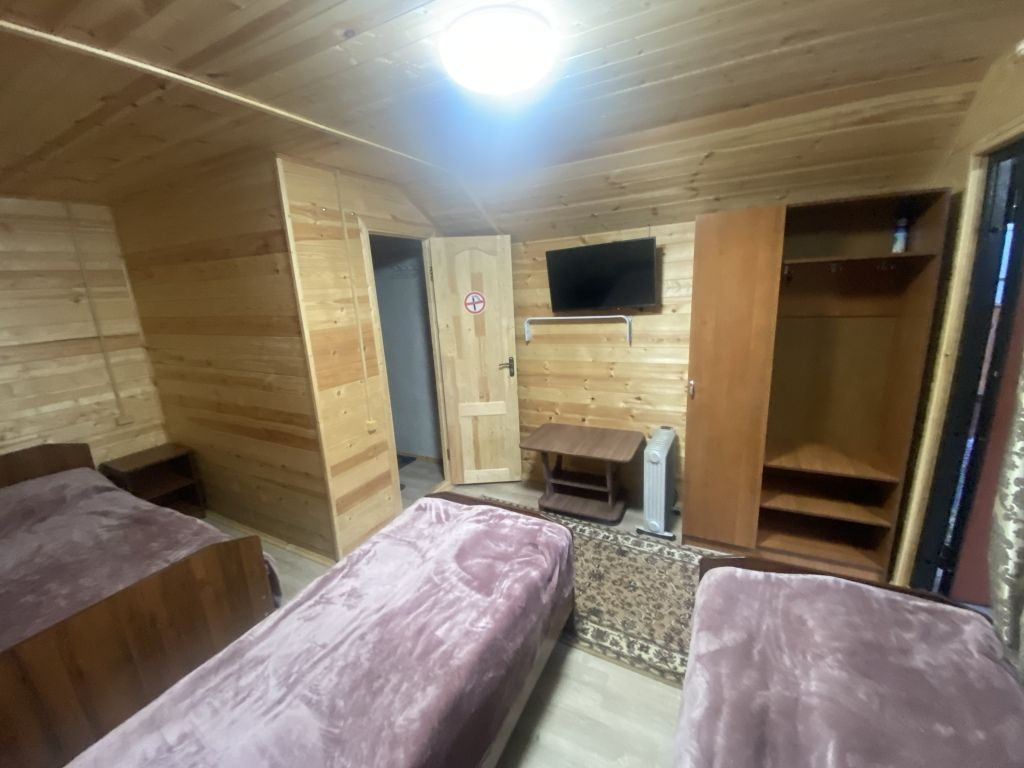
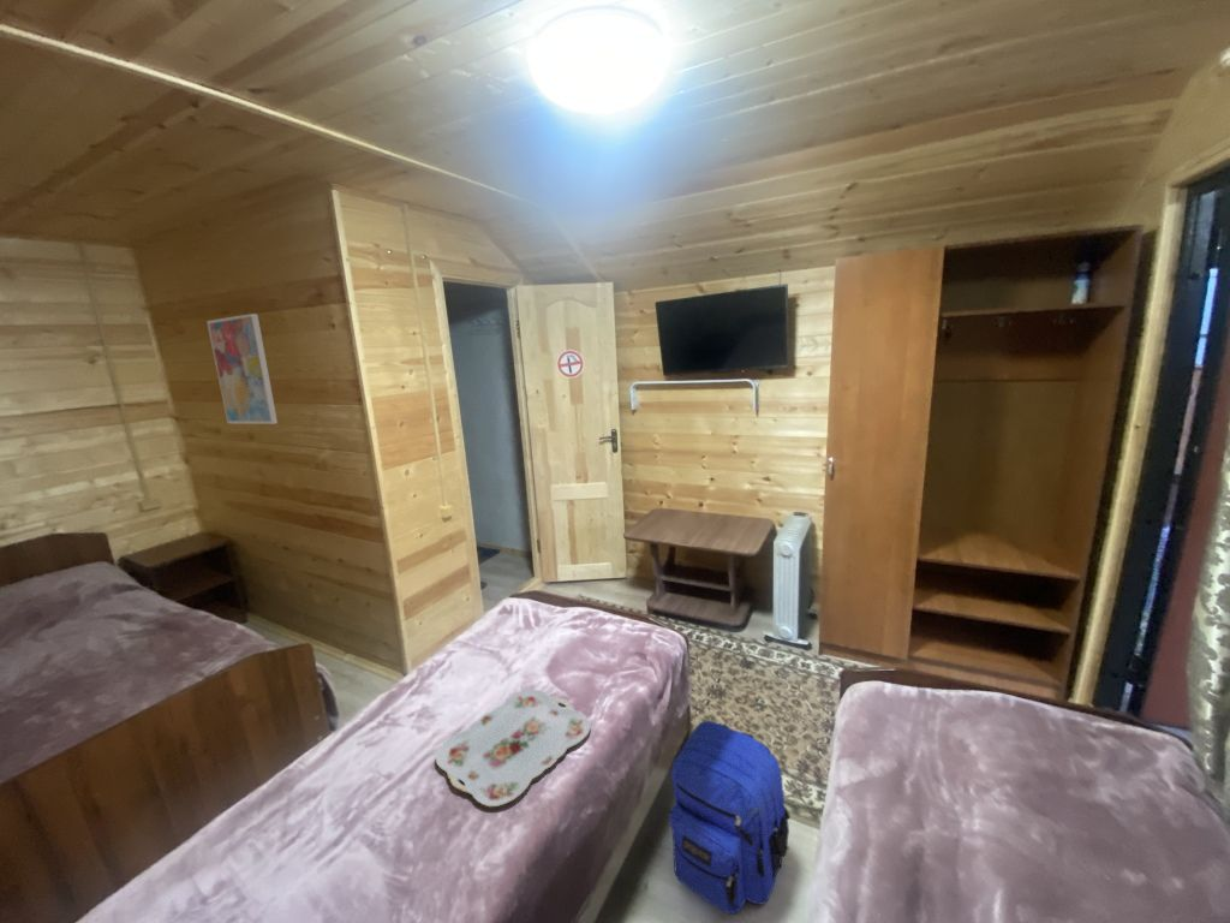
+ wall art (241, 371)
+ serving tray (515, 740)
+ backpack (727, 810)
